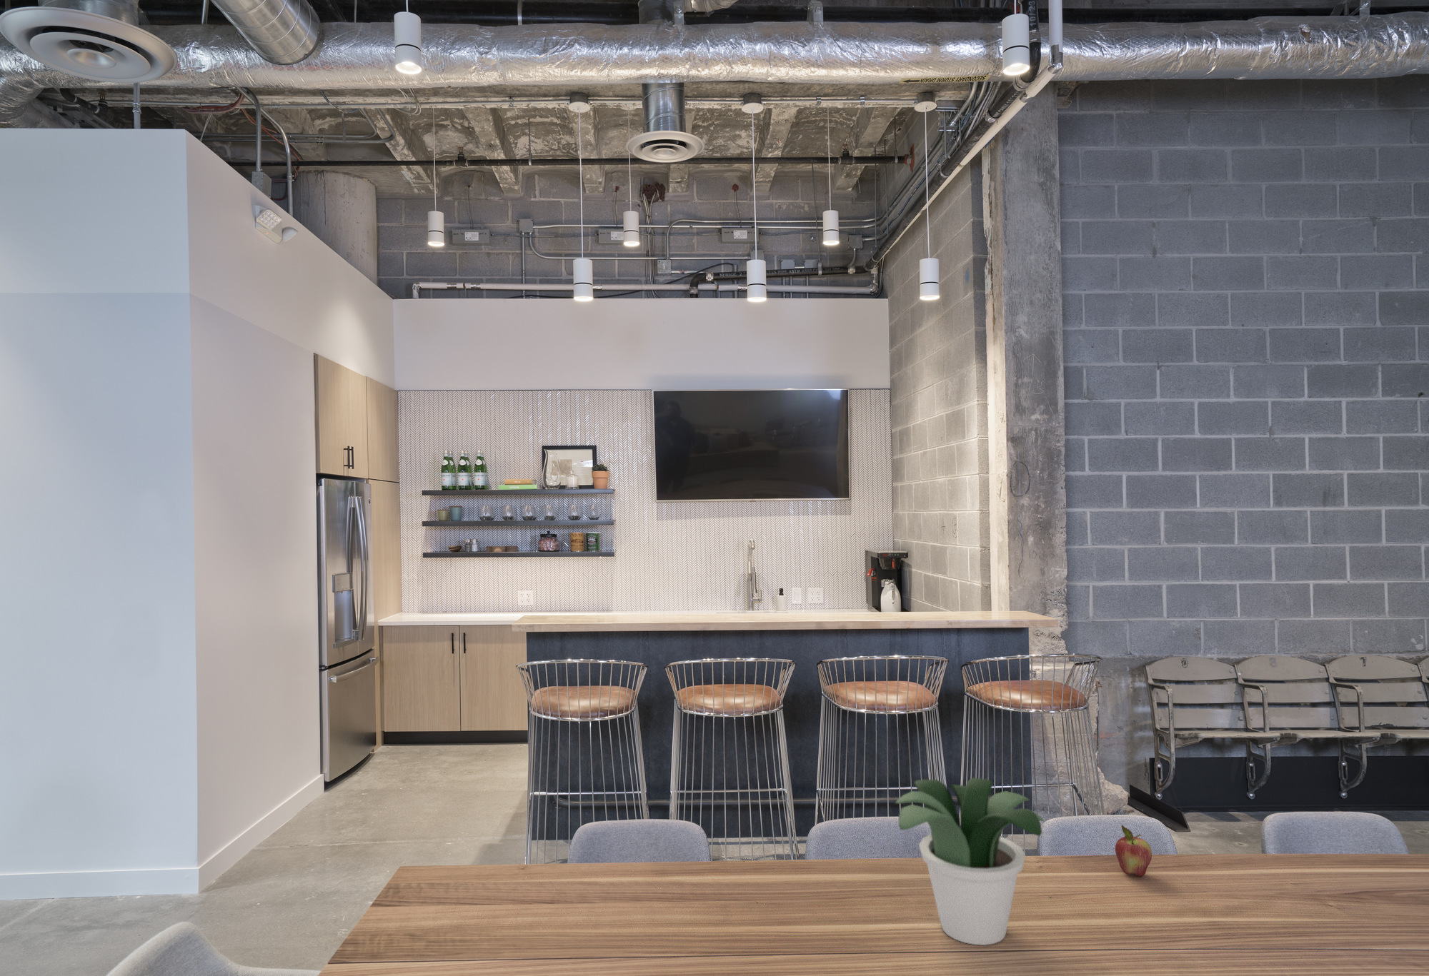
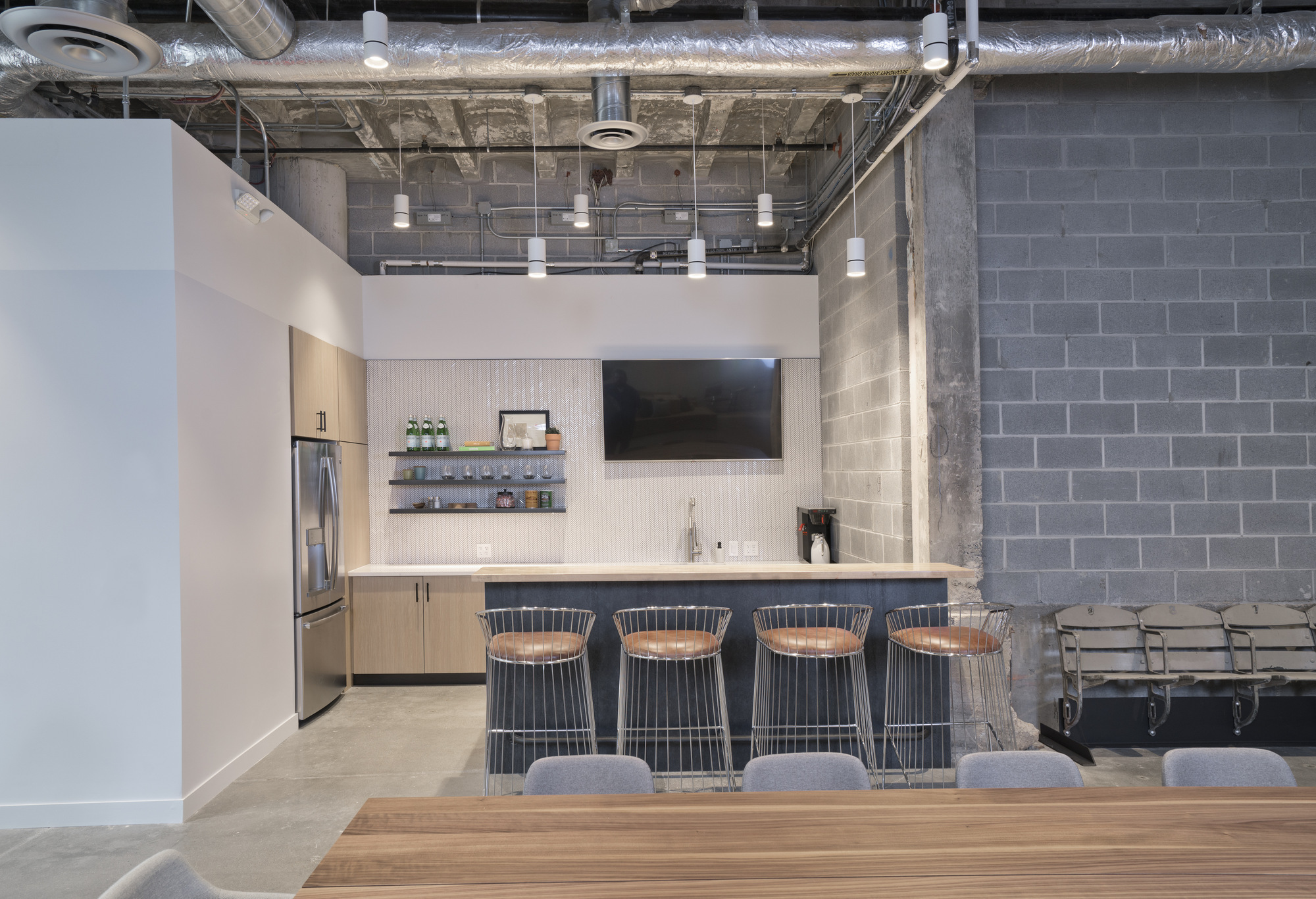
- fruit (1134, 849)
- potted plant (966, 862)
